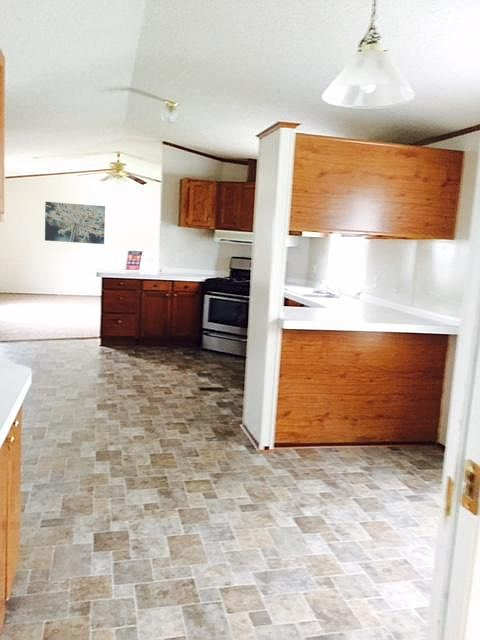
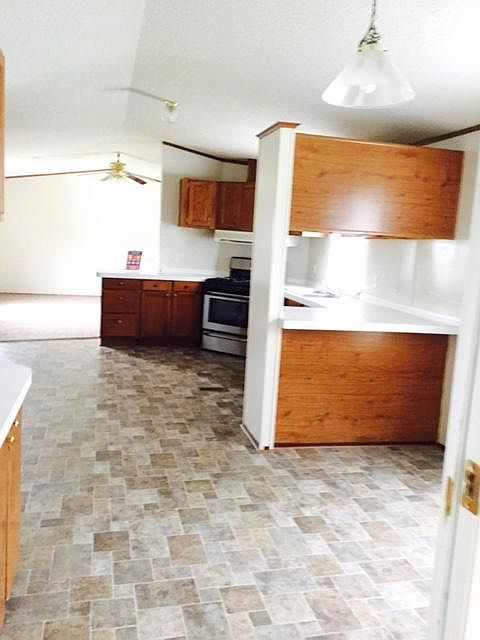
- wall art (75, 223)
